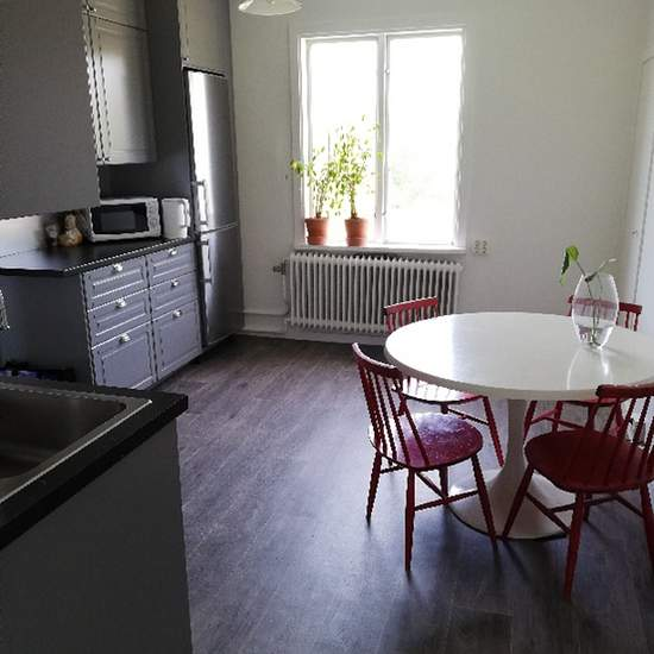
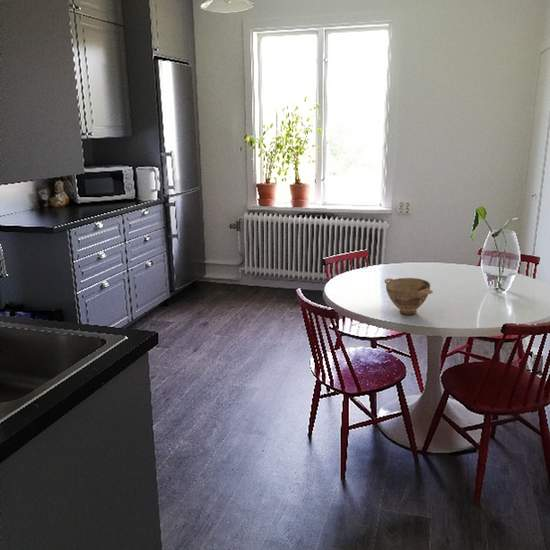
+ bowl (407, 297)
